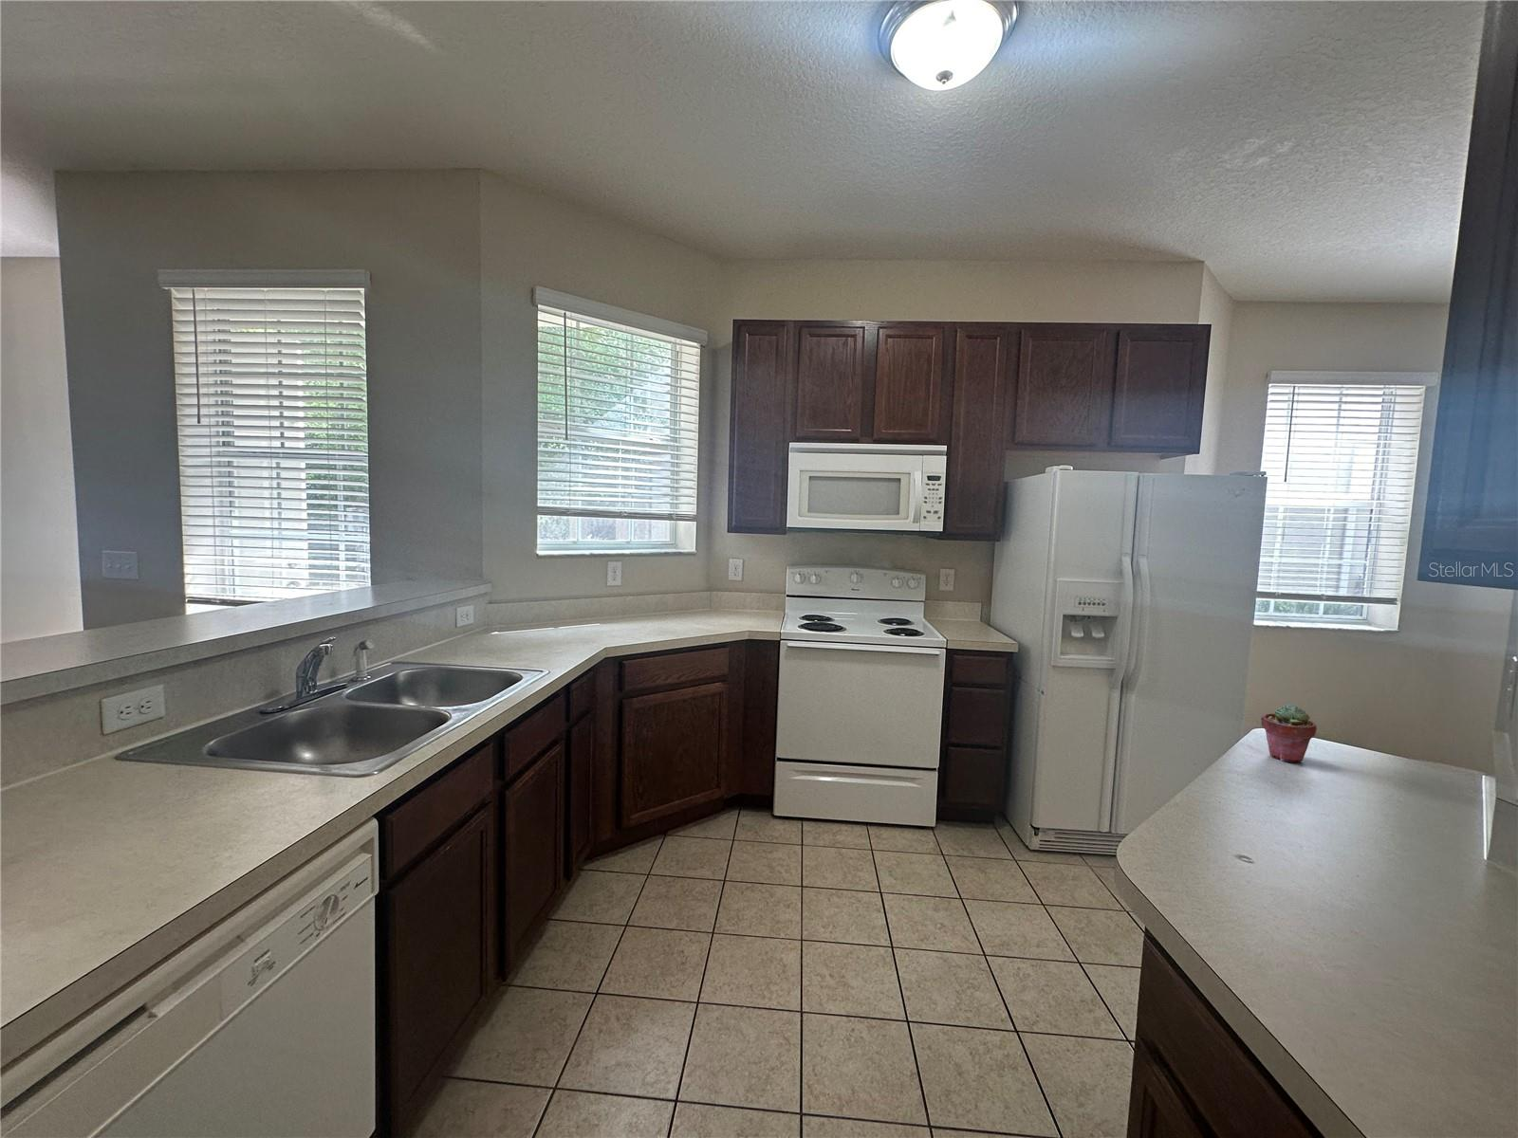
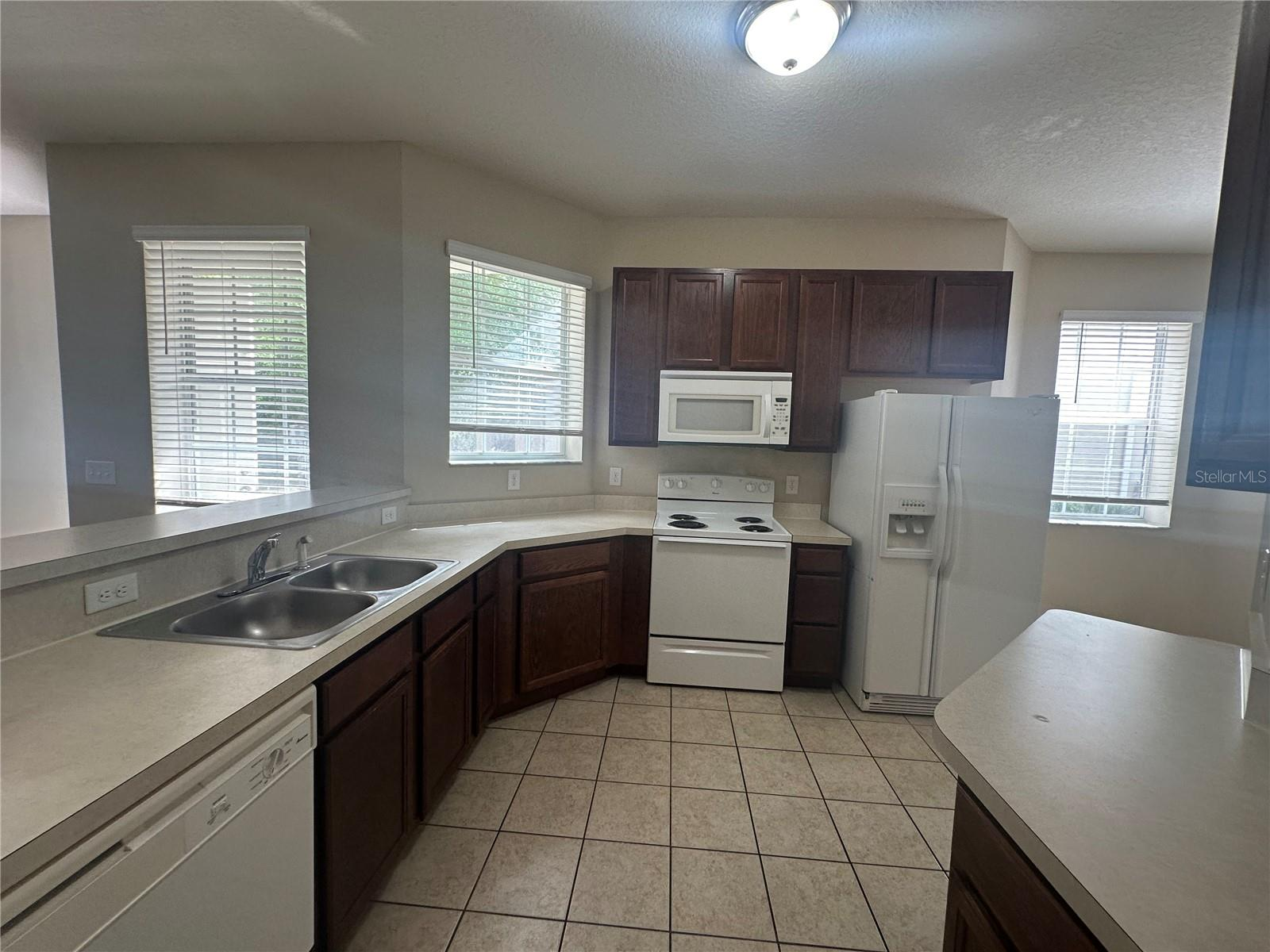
- potted succulent (1287, 730)
